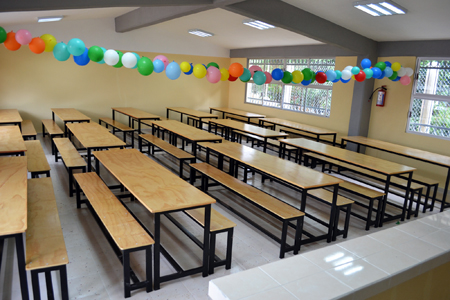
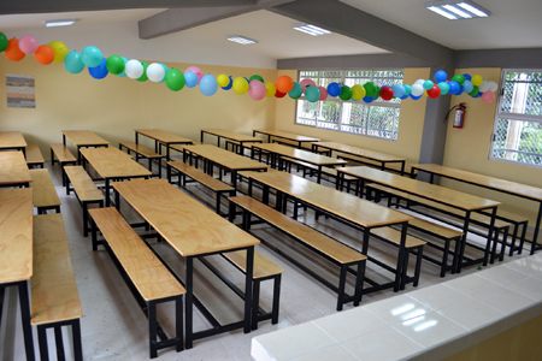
+ wall art (20, 90)
